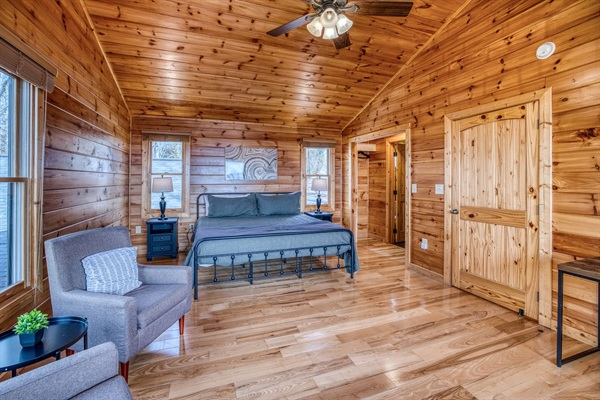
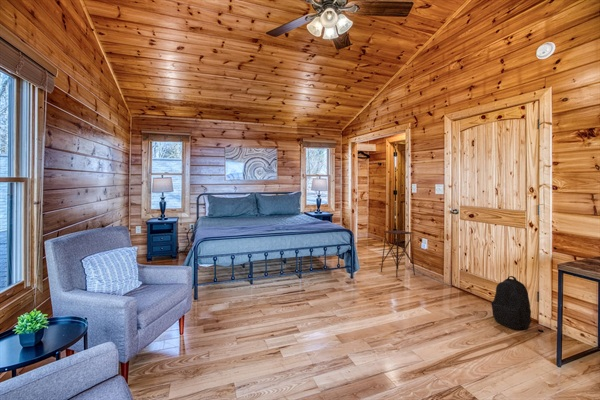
+ backpack (510, 300)
+ side table (397, 252)
